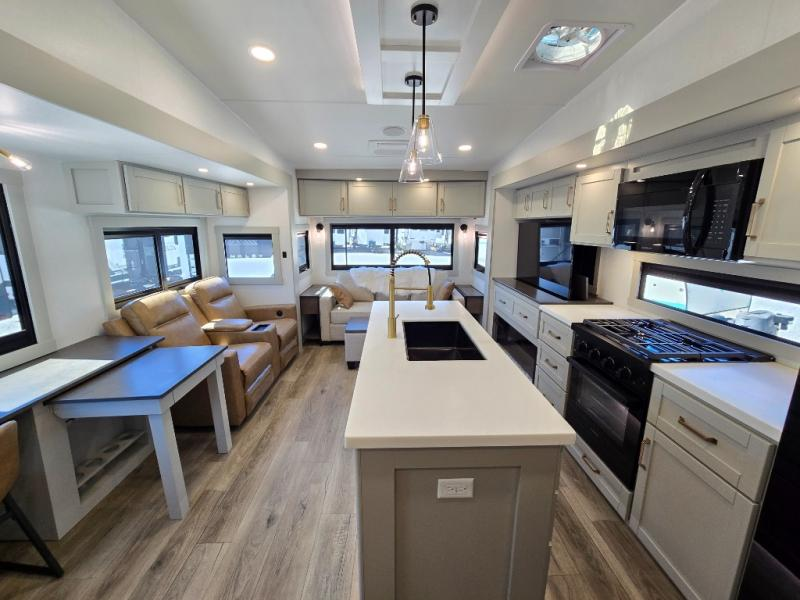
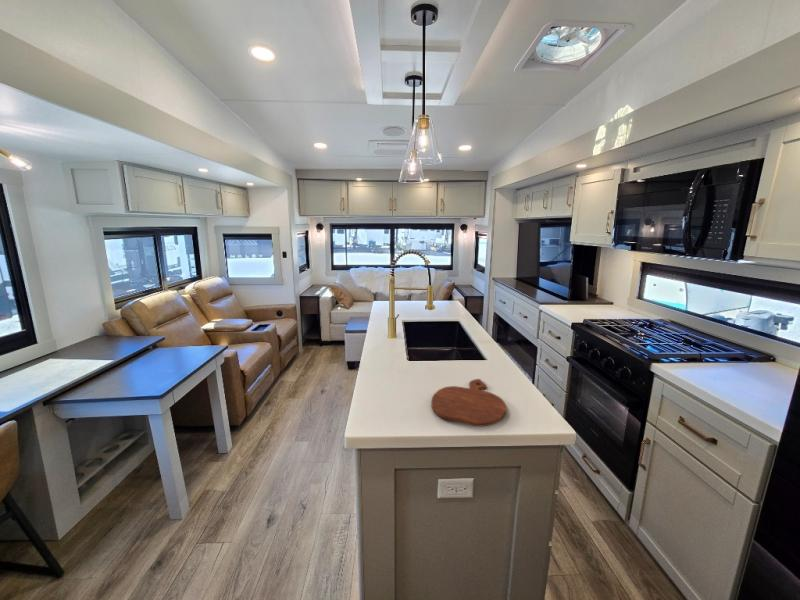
+ cutting board (470, 398)
